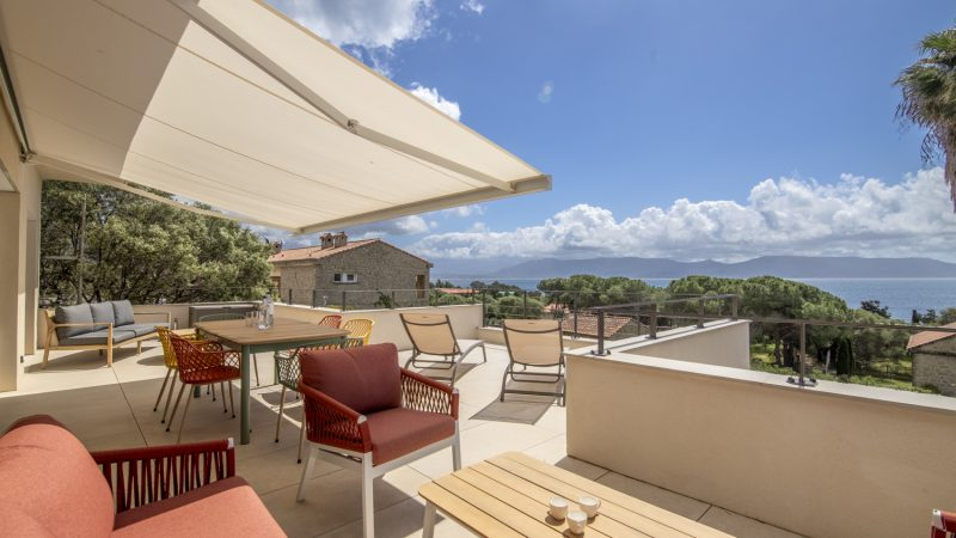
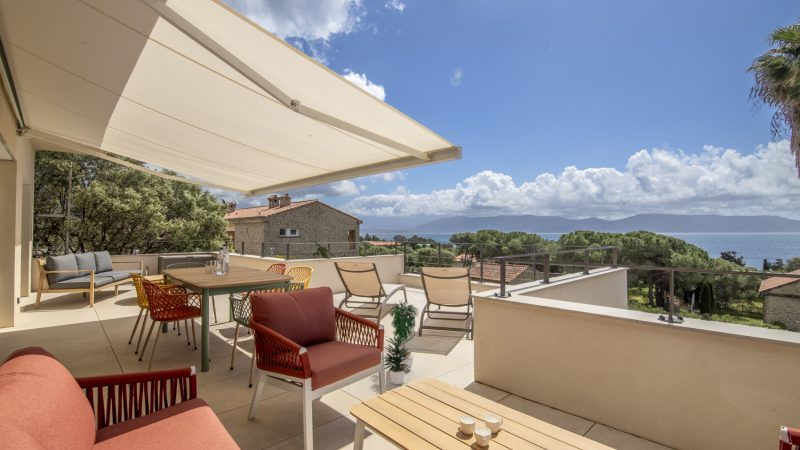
+ potted plant (399, 338)
